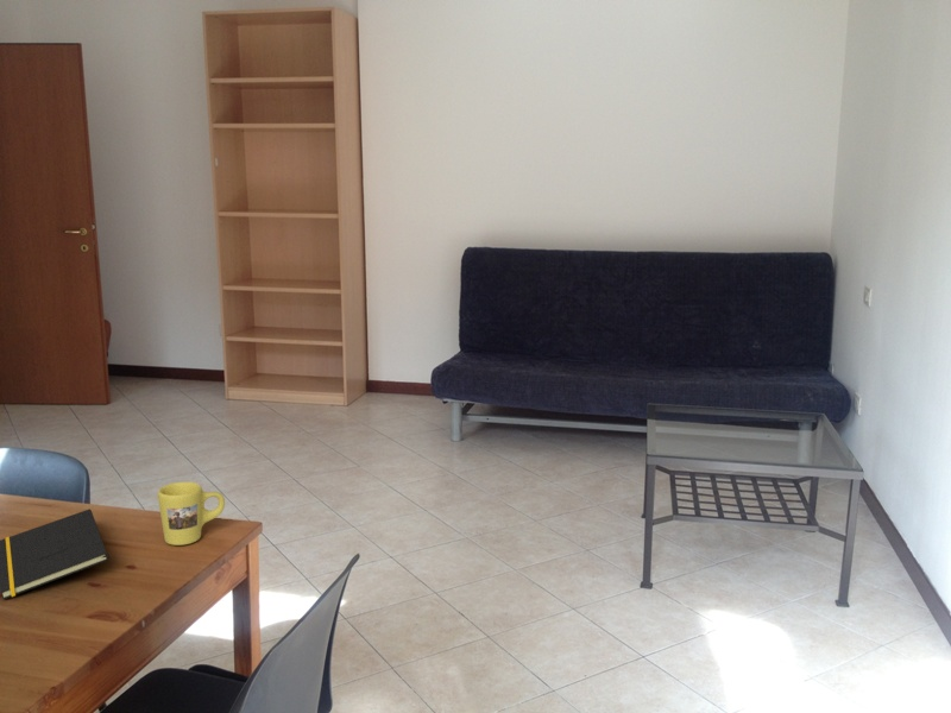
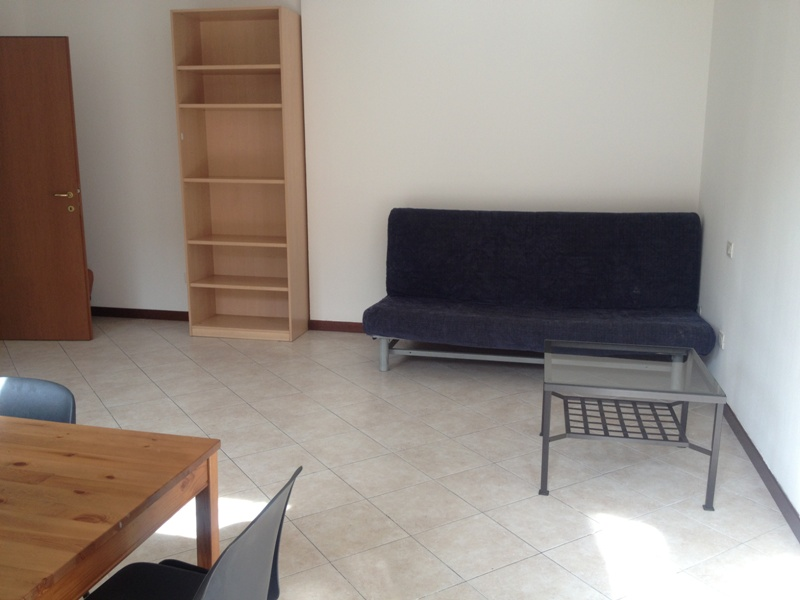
- mug (193, 511)
- notepad (50, 550)
